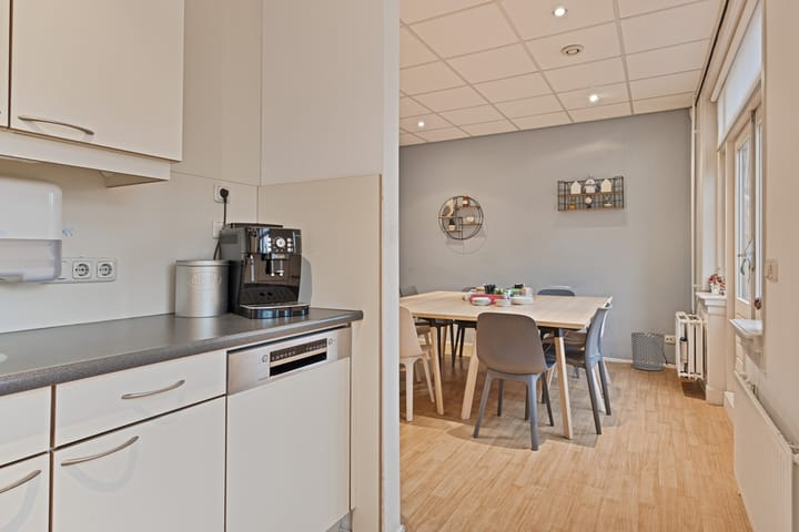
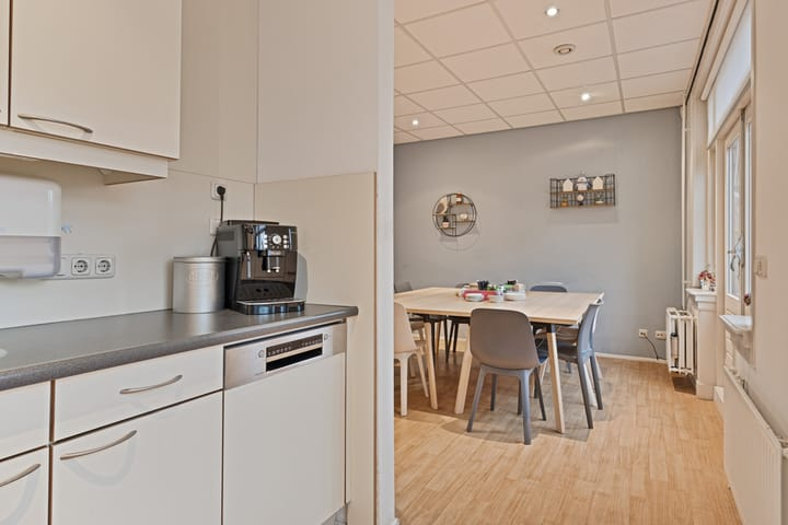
- waste bin (647, 350)
